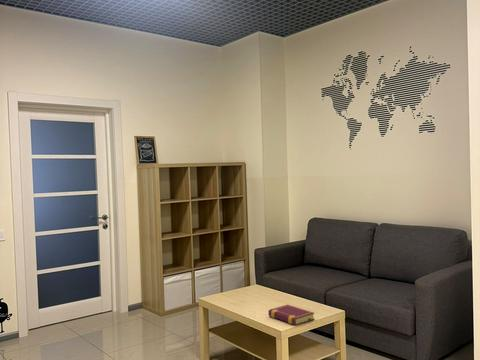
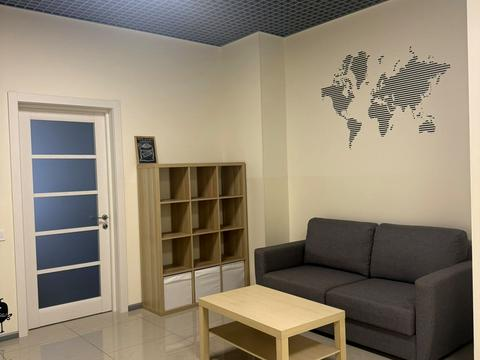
- book (291, 314)
